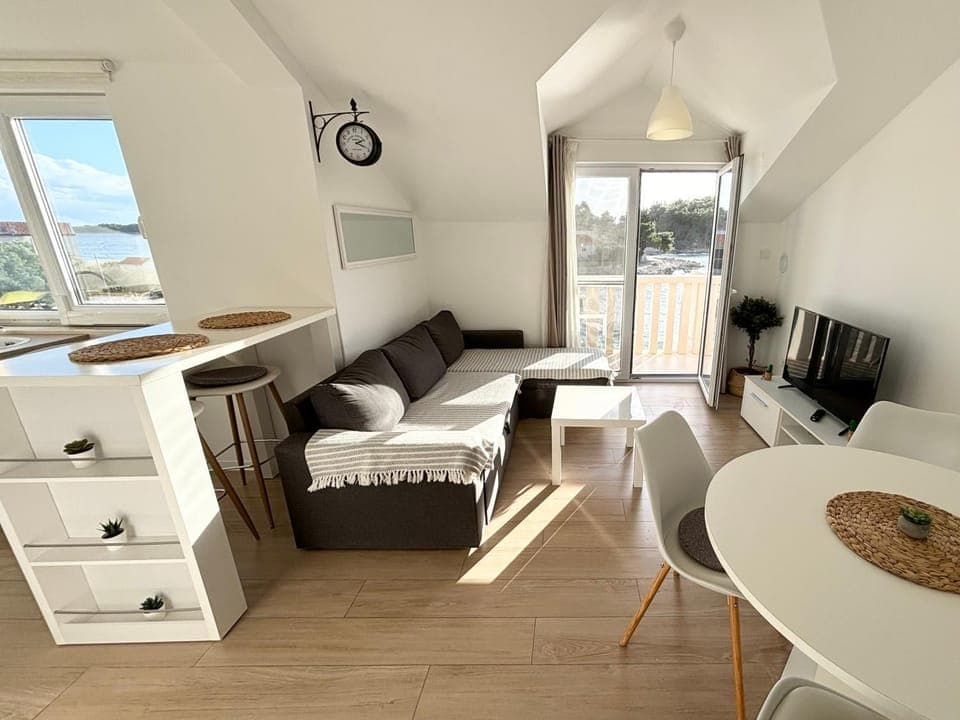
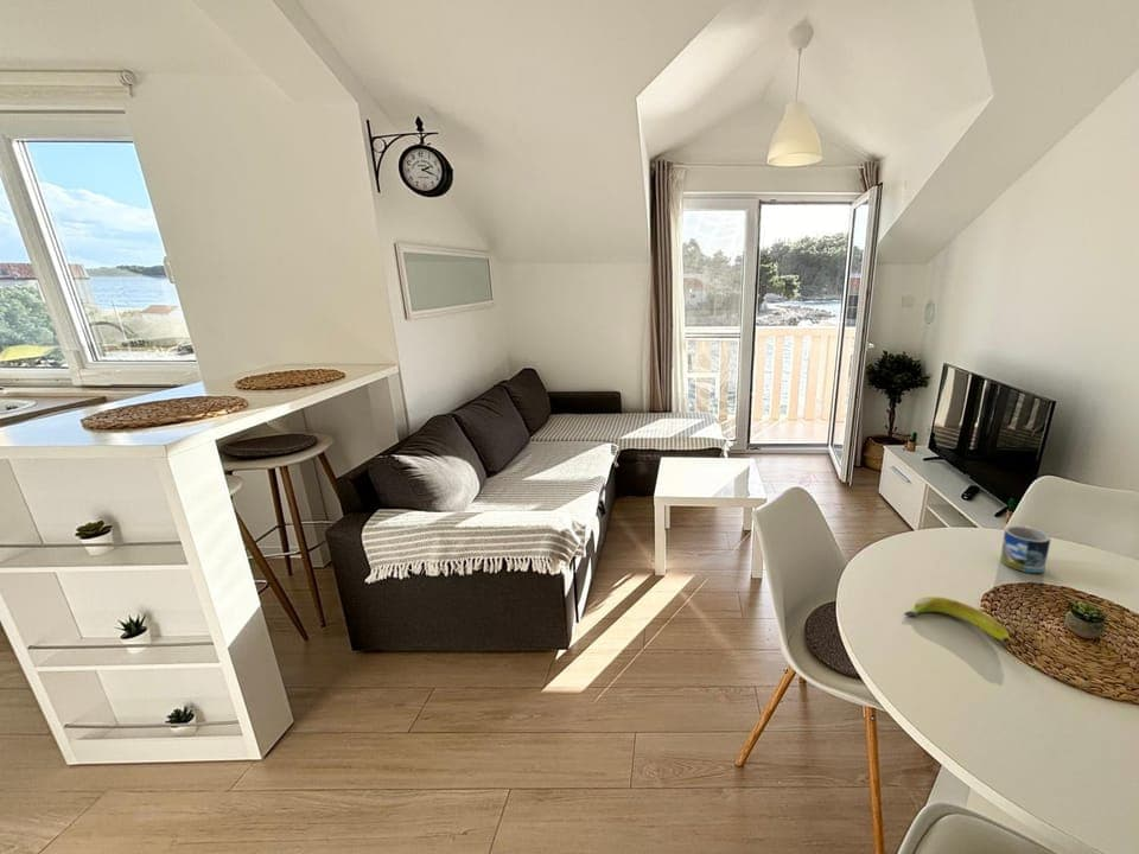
+ banana (956, 614)
+ mug (1025, 546)
